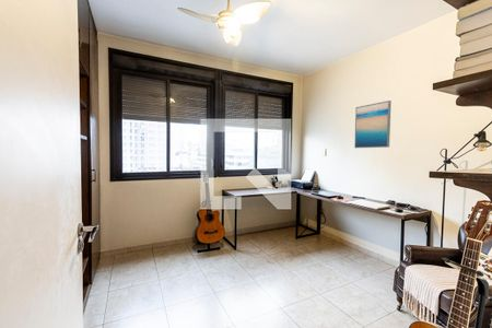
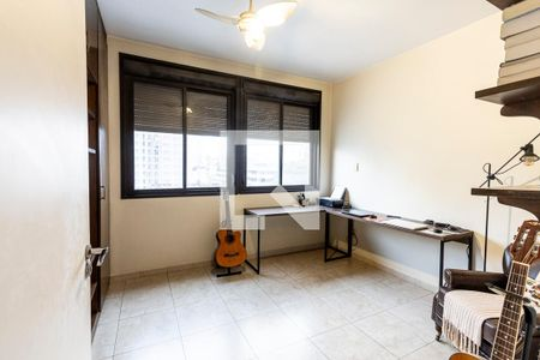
- wall art (371, 126)
